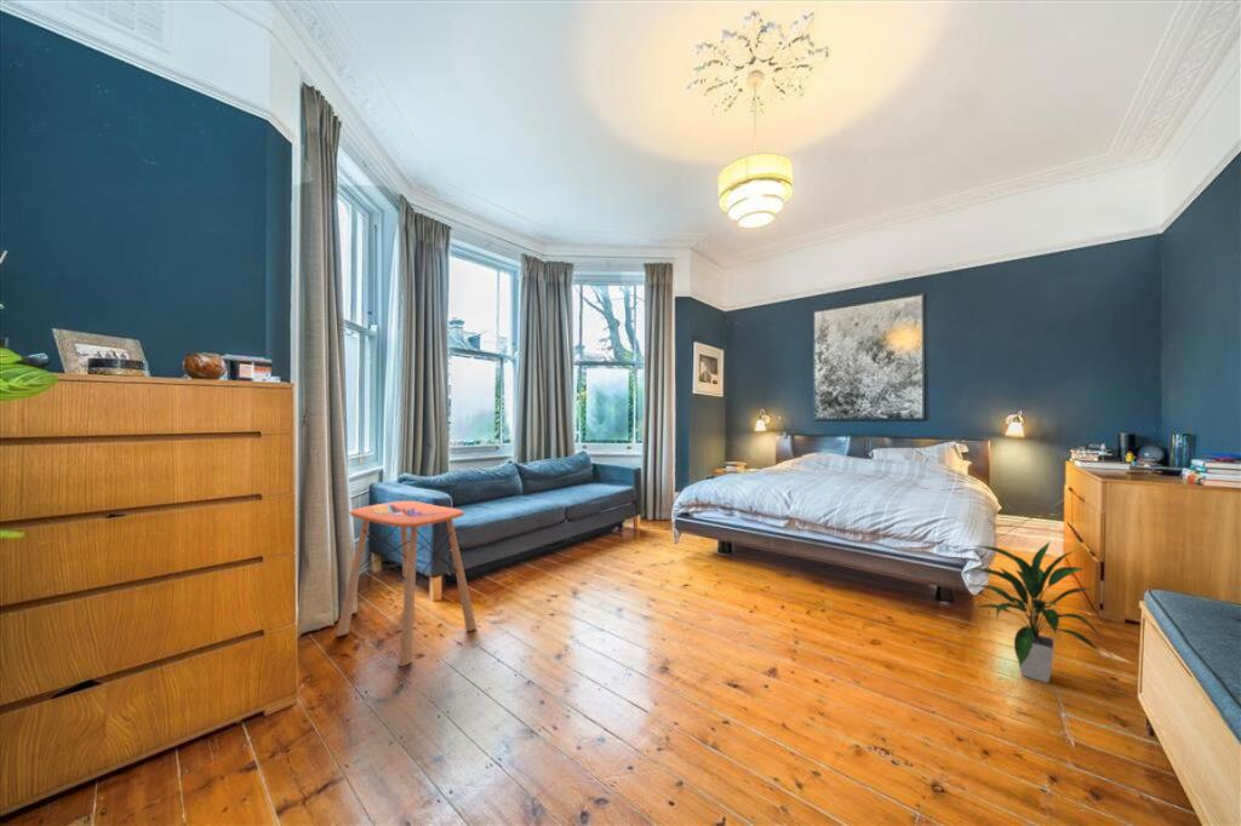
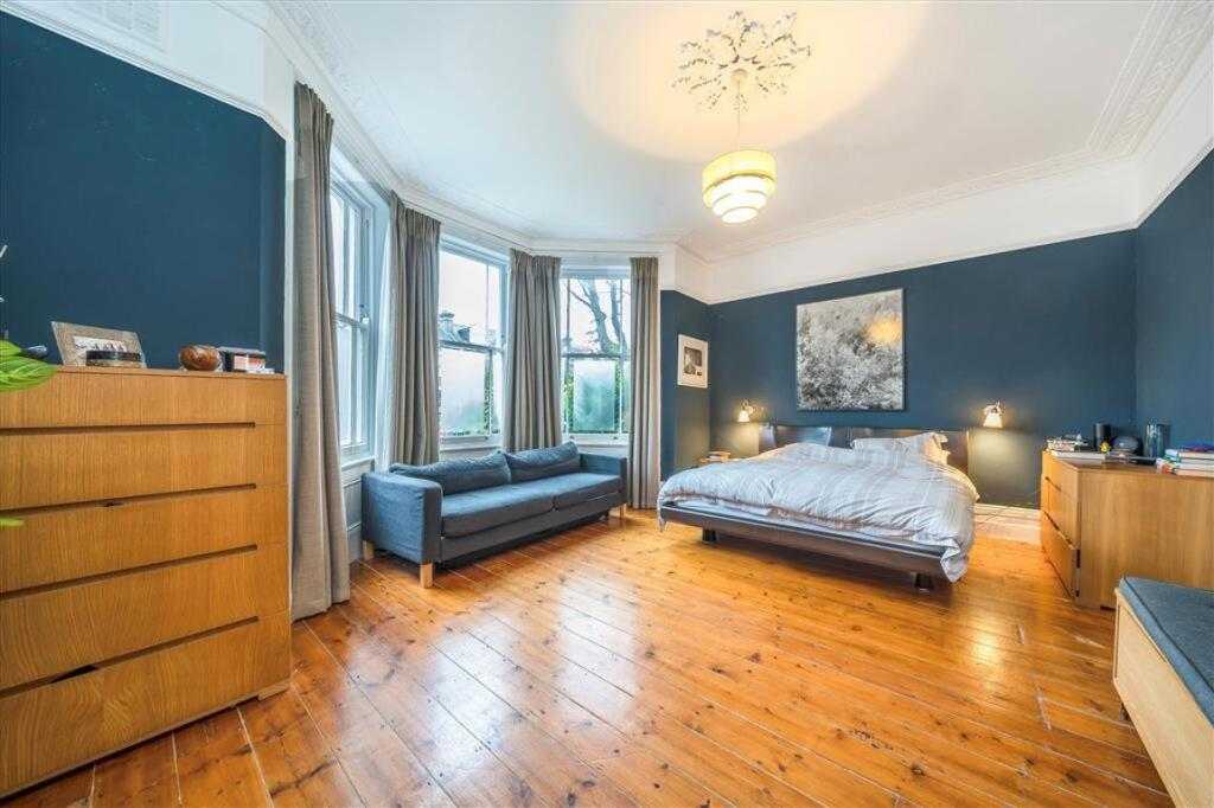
- indoor plant (1031, 607)
- side table (407, 570)
